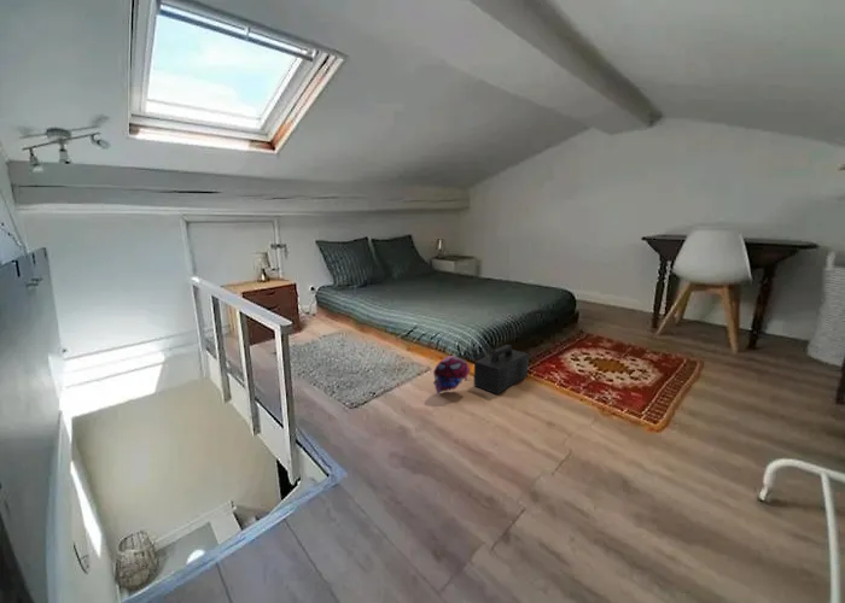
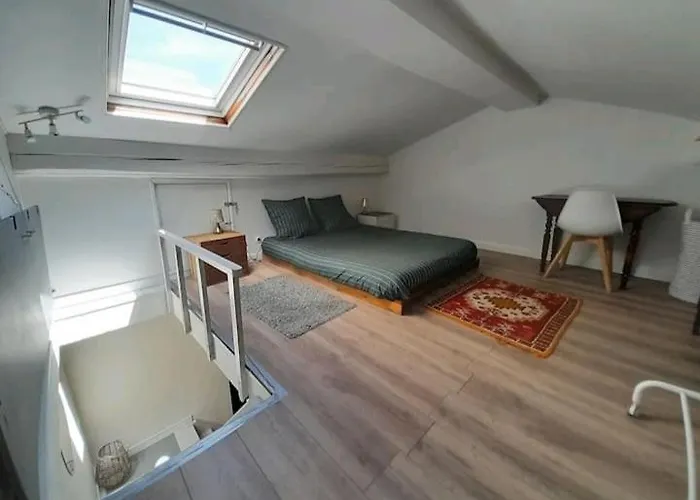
- speaker (502, 364)
- plush toy (450, 374)
